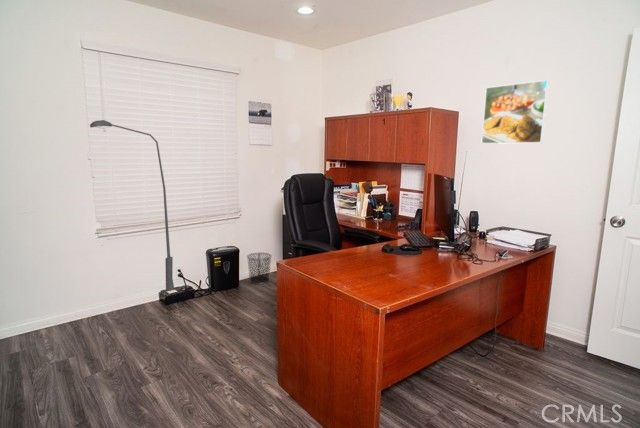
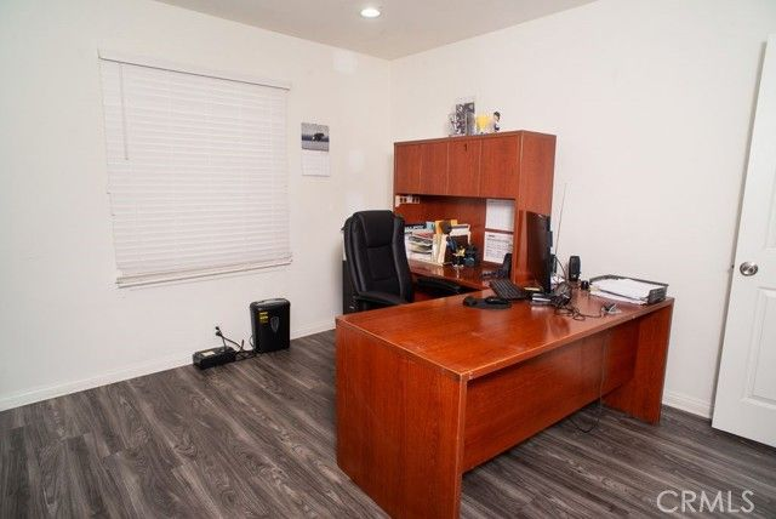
- floor lamp (165, 217)
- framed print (513, 114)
- waste bin (259, 268)
